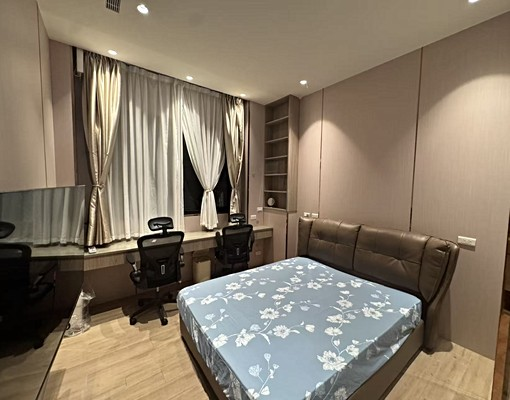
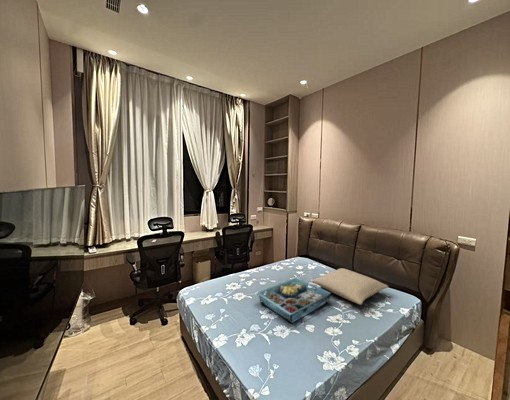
+ pillow (348, 283)
+ serving tray (293, 296)
